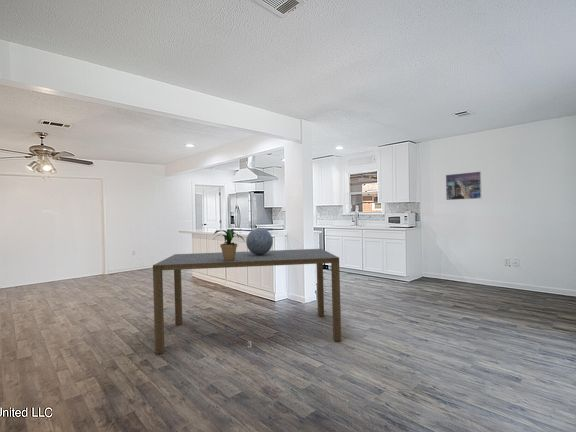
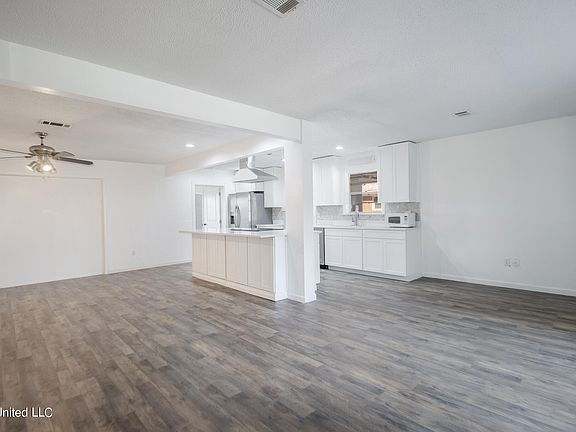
- decorative sphere (259, 241)
- dining table (250, 266)
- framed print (463, 186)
- potted plant (228, 244)
